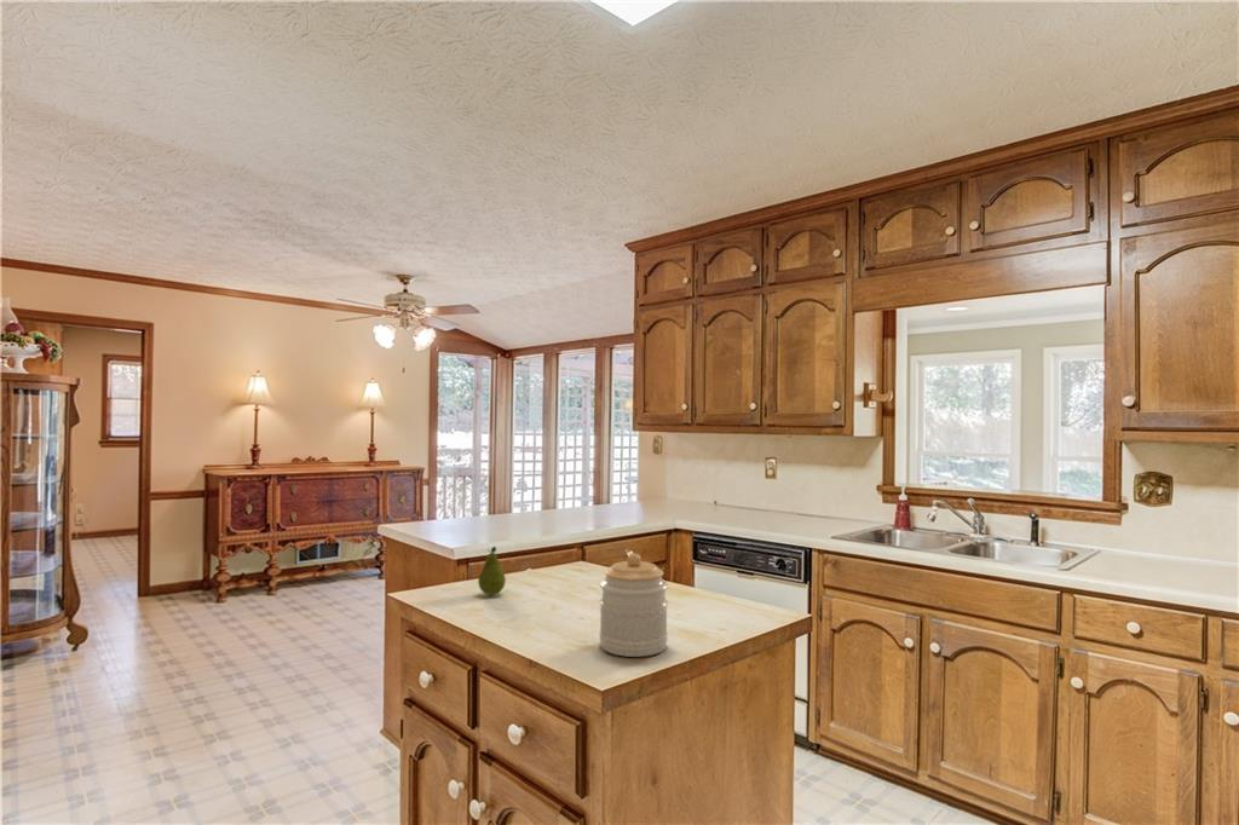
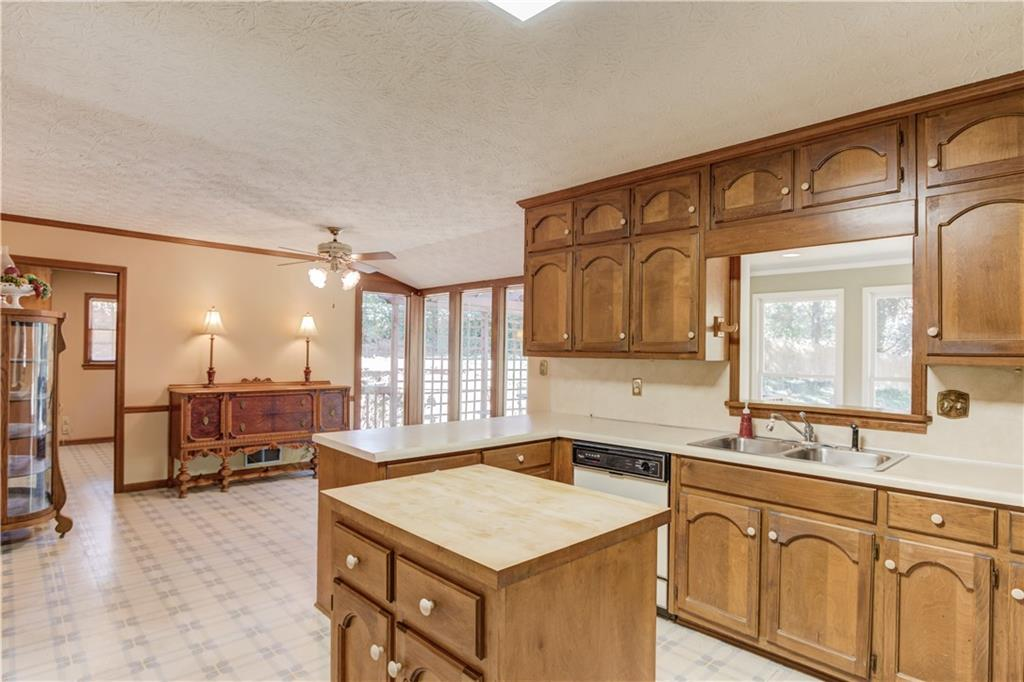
- fruit (491, 570)
- jar (633, 599)
